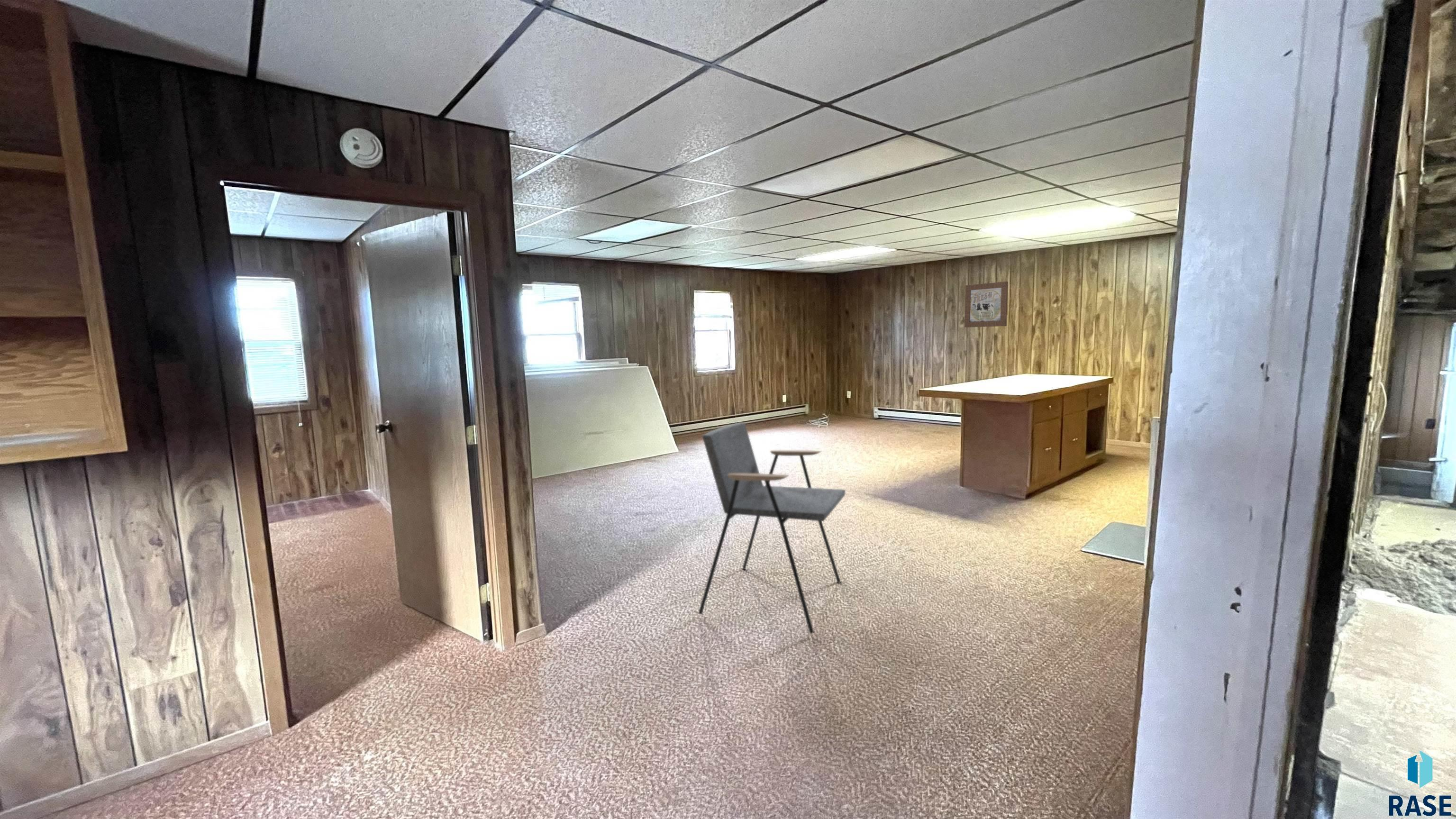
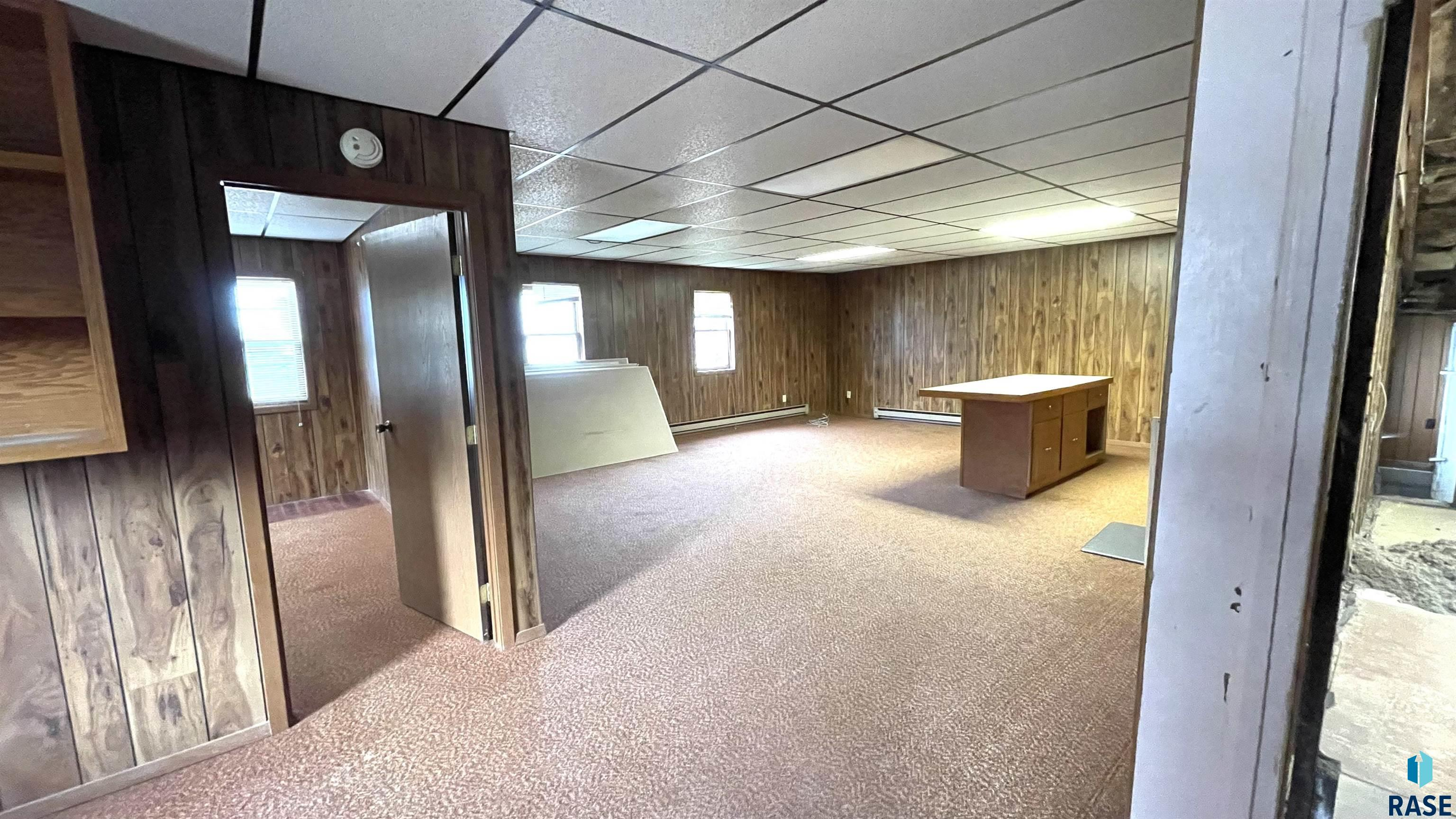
- wall art (985, 305)
- armchair (775, 516)
